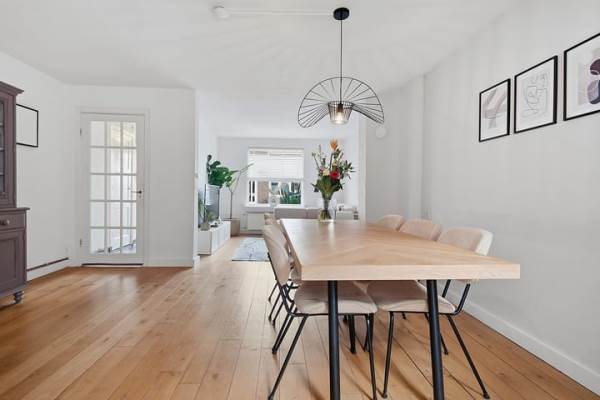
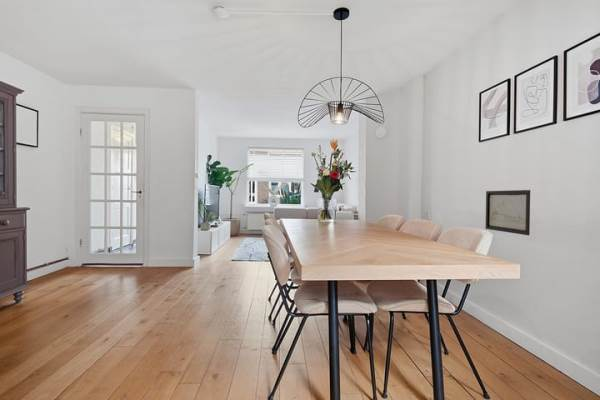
+ wall art (505, 211)
